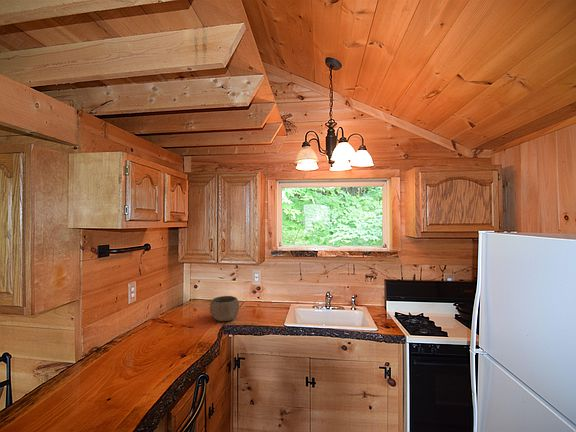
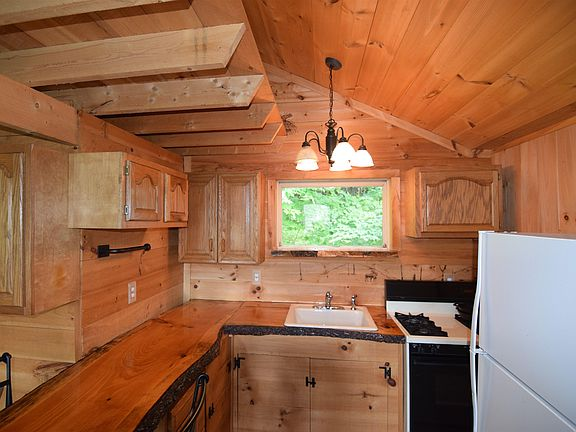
- bowl (224, 309)
